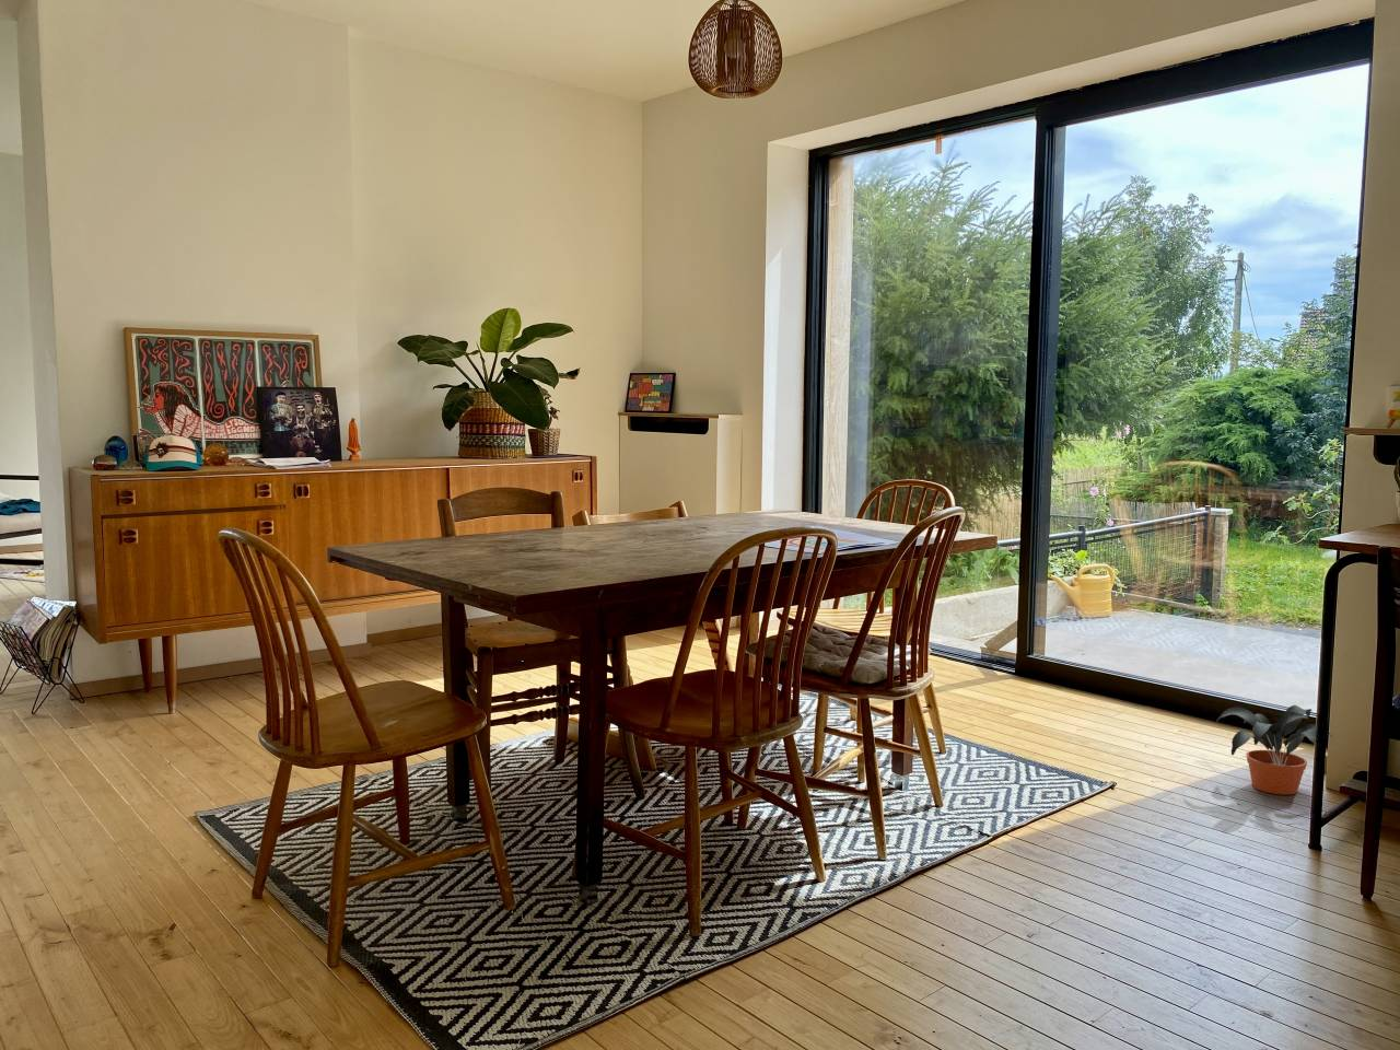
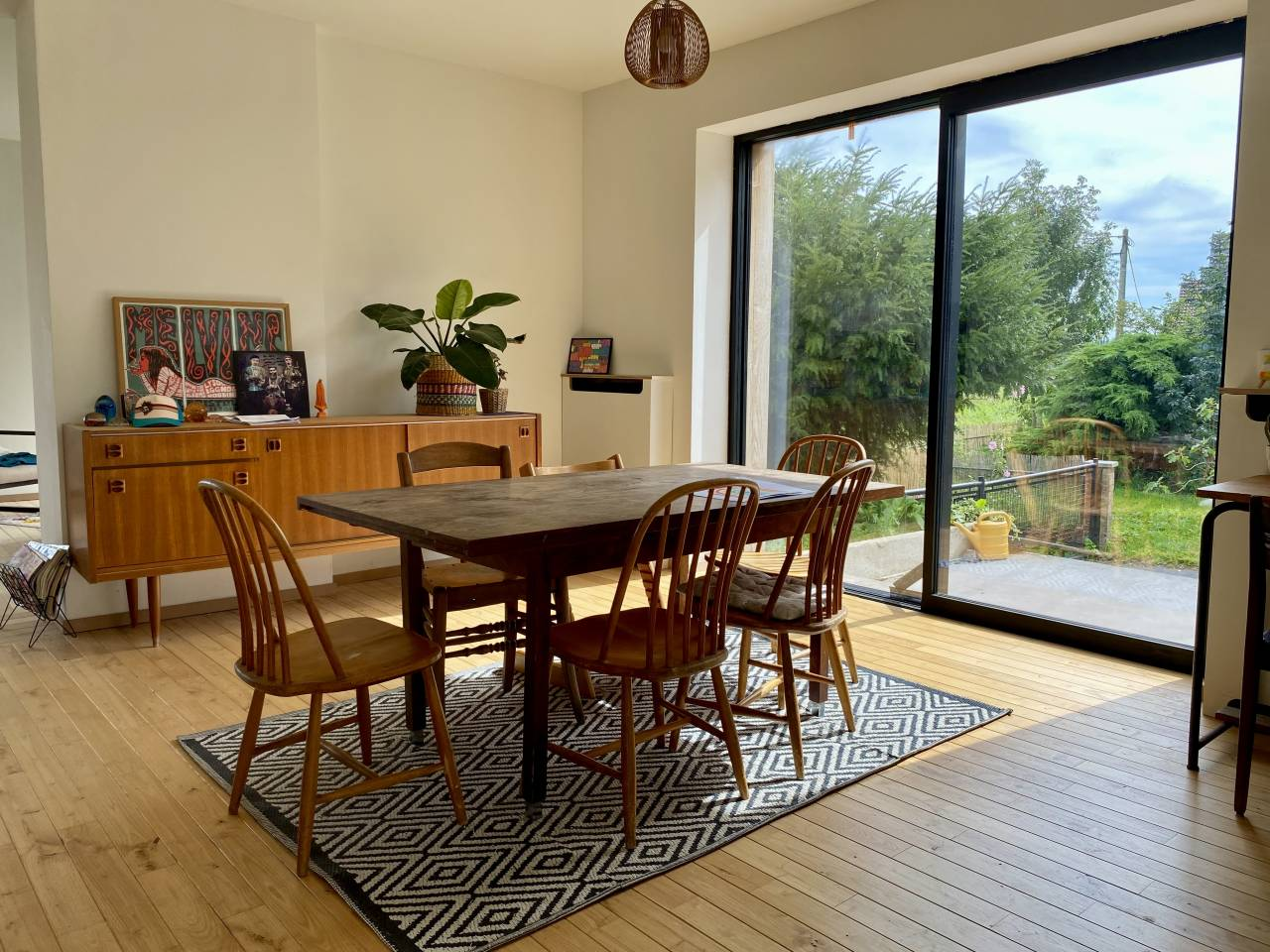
- potted plant (1272, 749)
